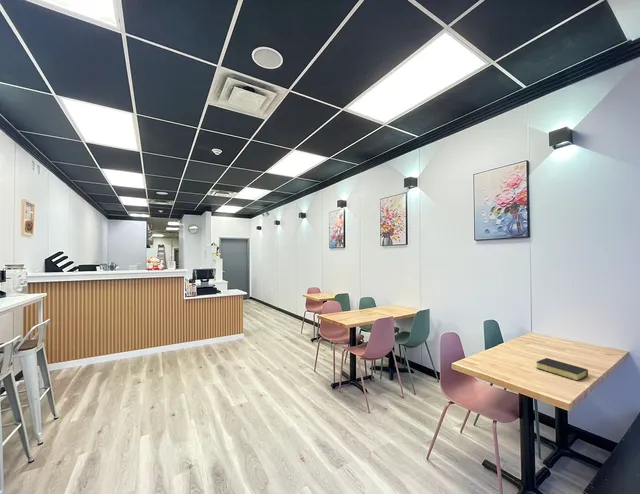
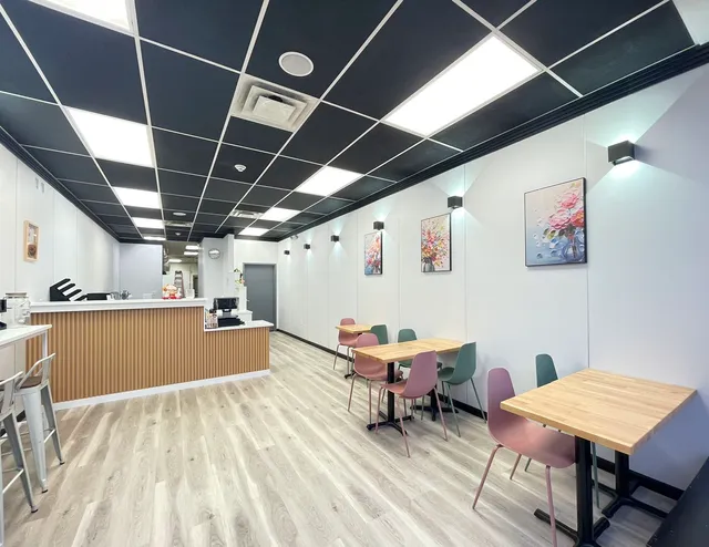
- bible (556, 367)
